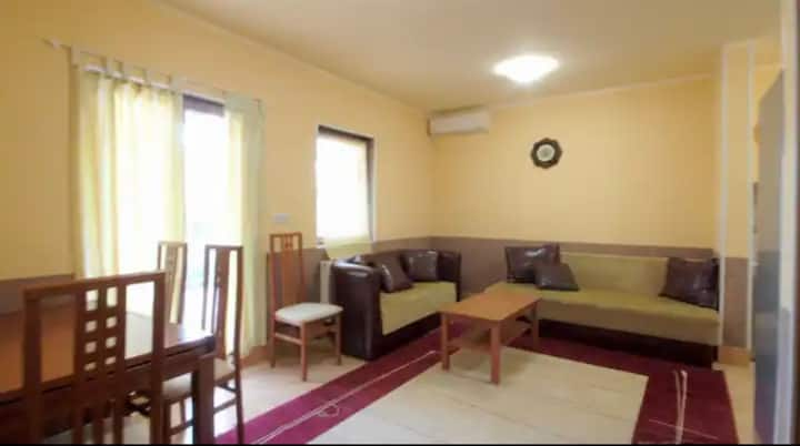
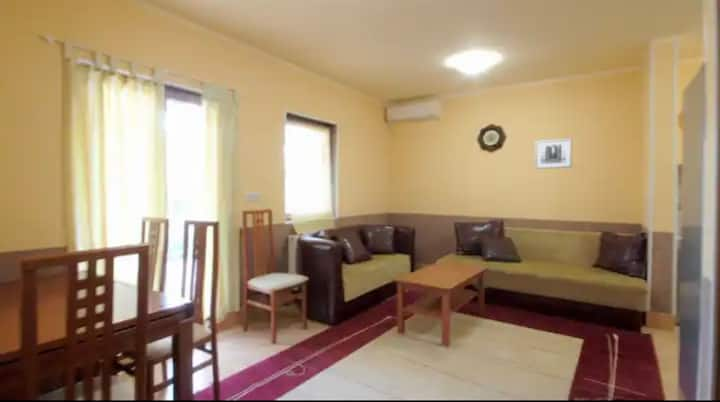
+ wall art (553, 154)
